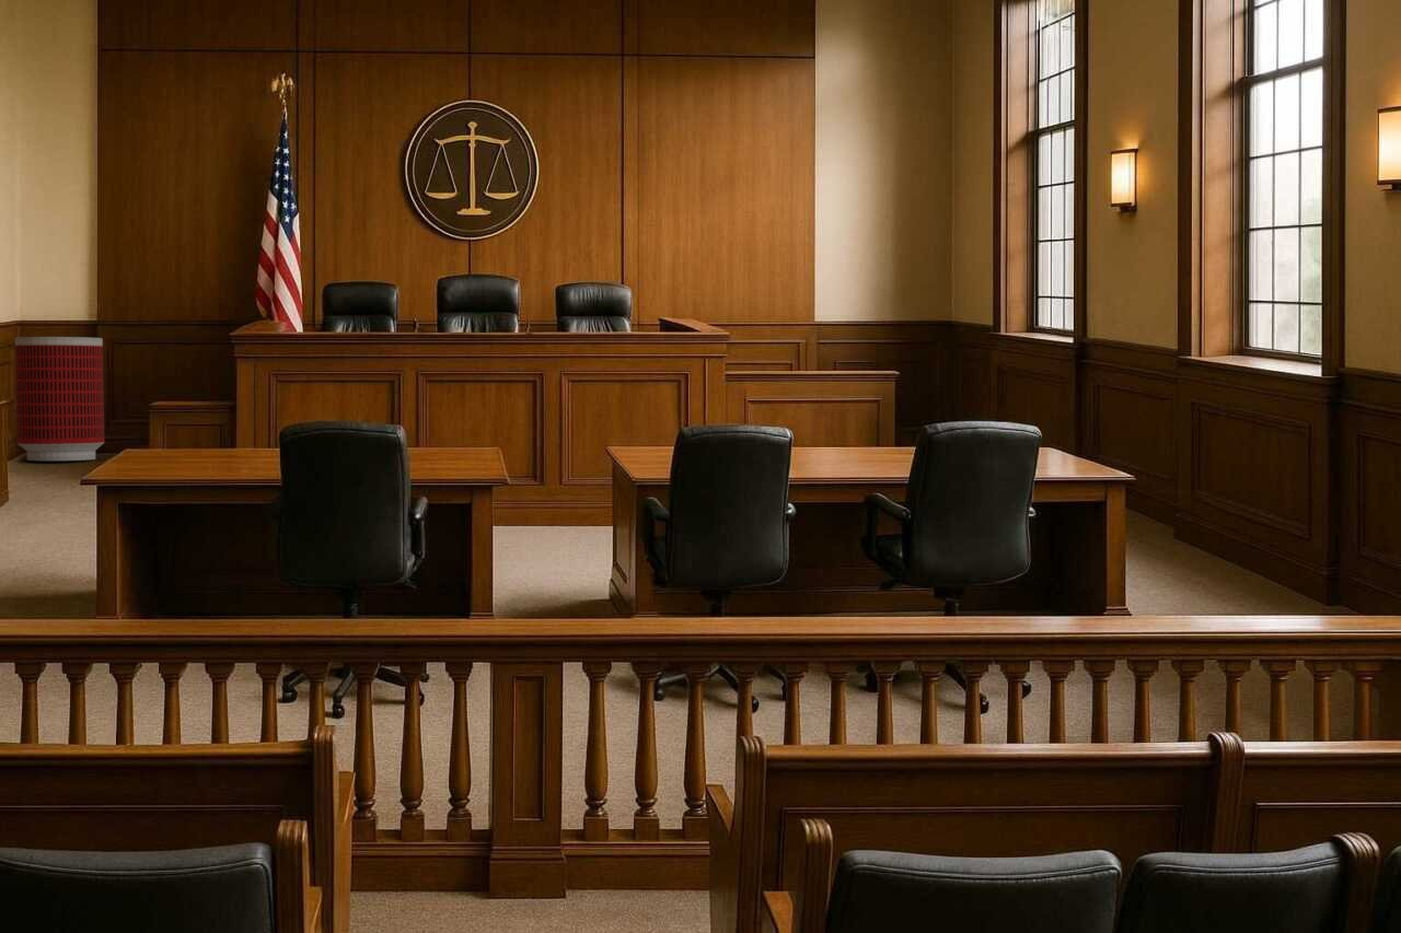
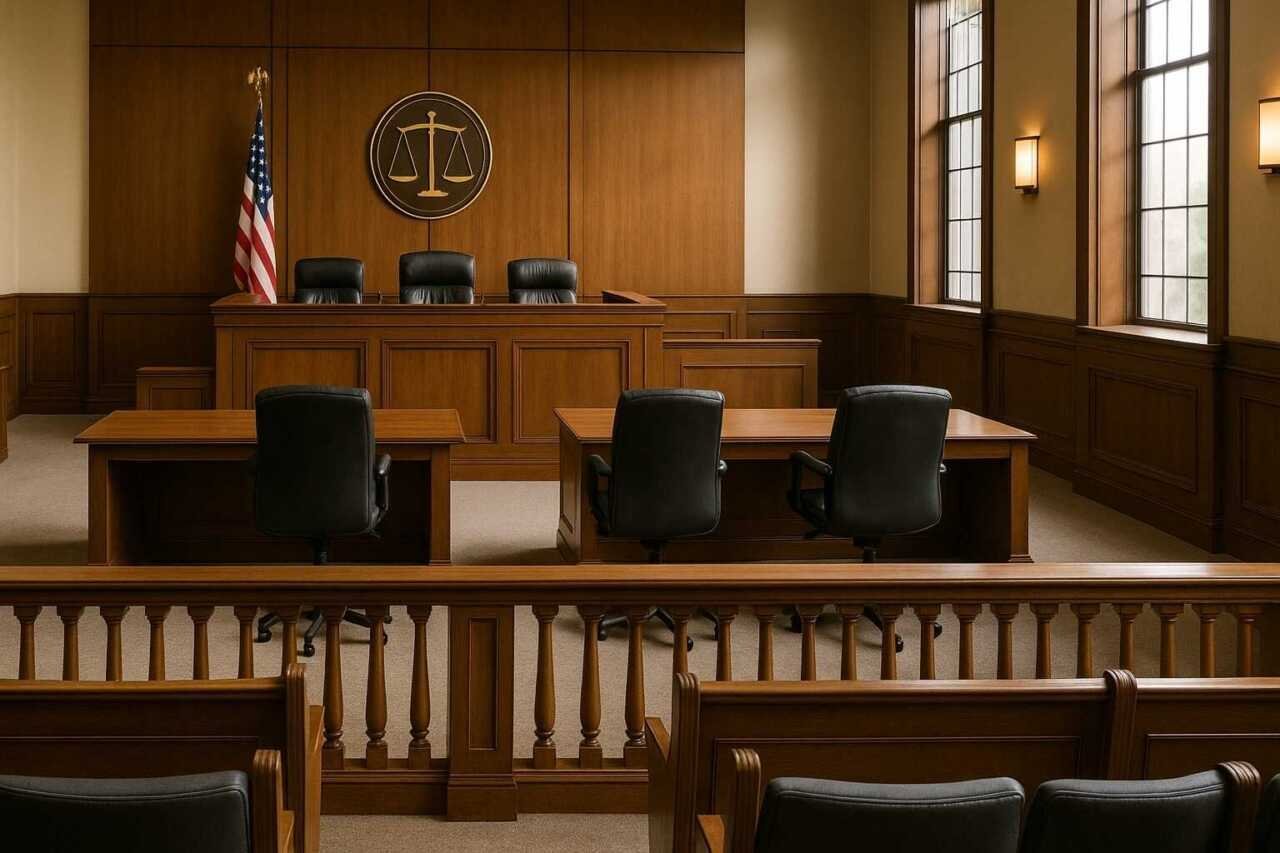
- trash can (60, 398)
